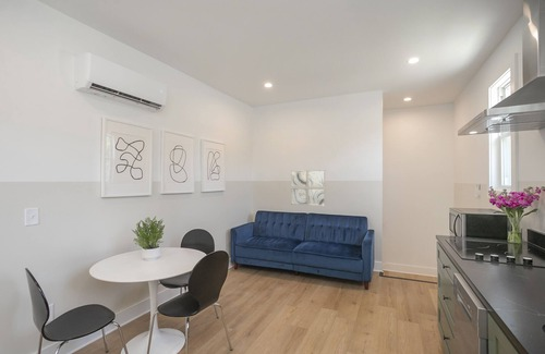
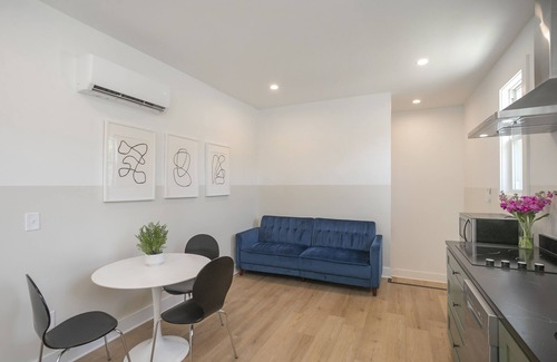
- wall art (306, 186)
